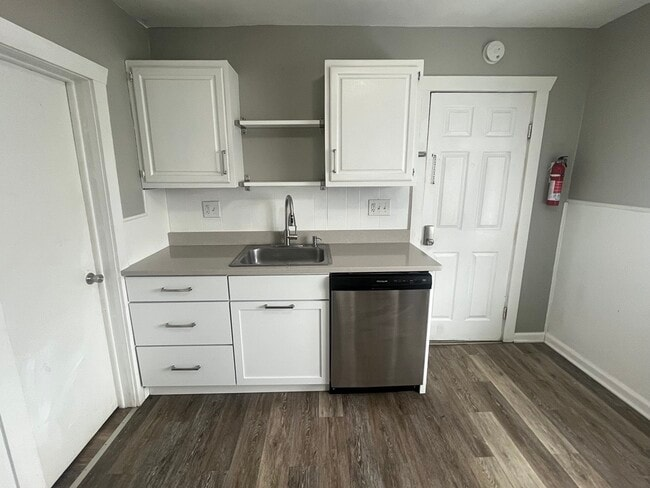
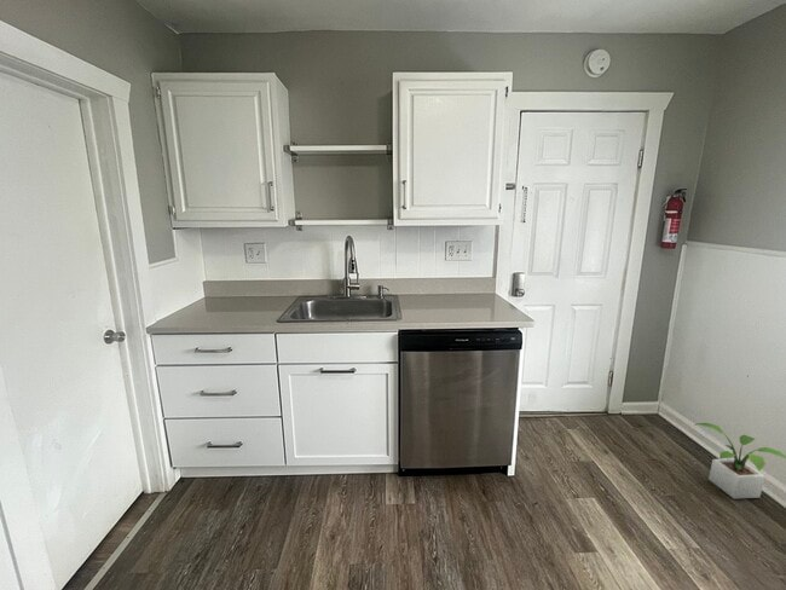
+ potted plant (735, 461)
